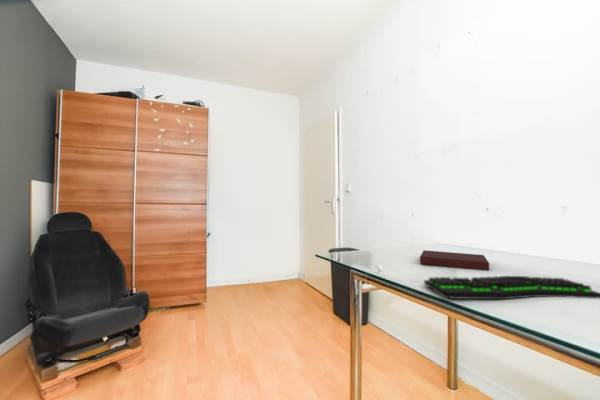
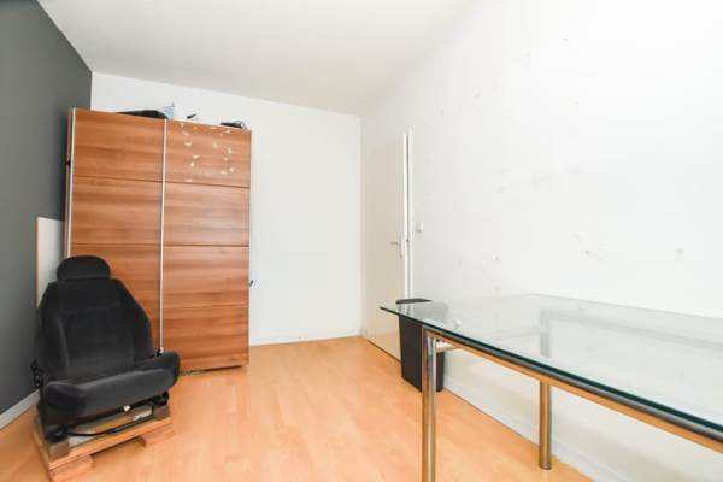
- keyboard (506, 284)
- notebook (452, 259)
